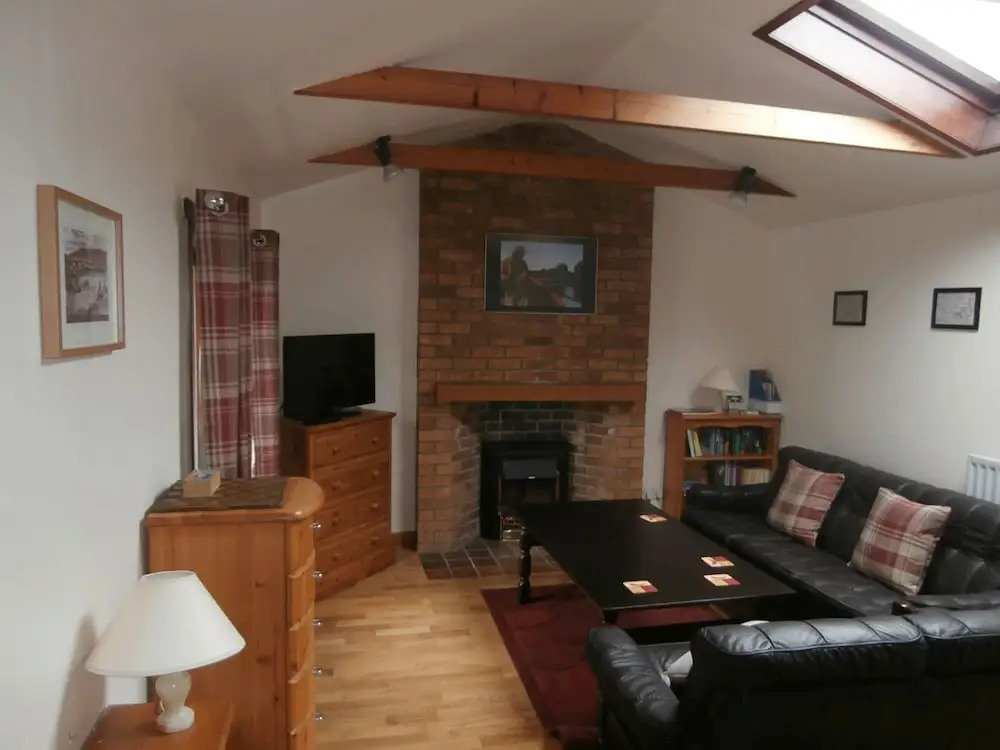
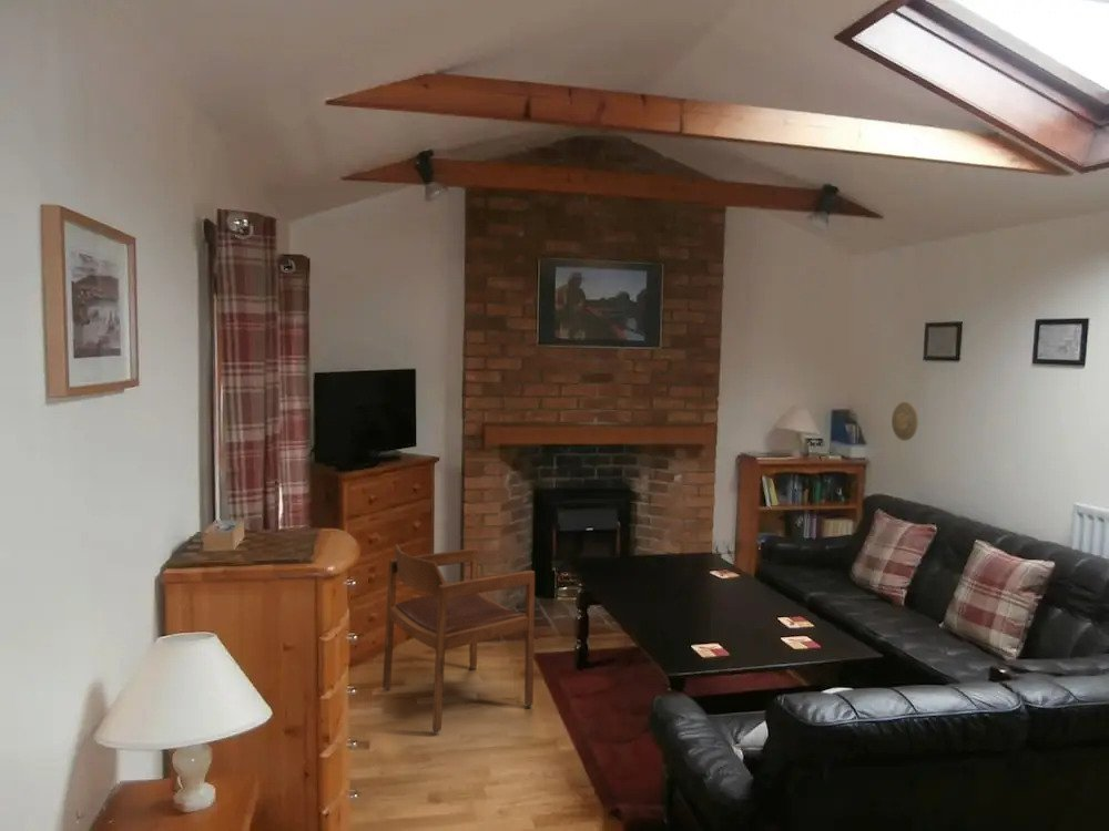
+ armchair (457, 623)
+ decorative plate (903, 421)
